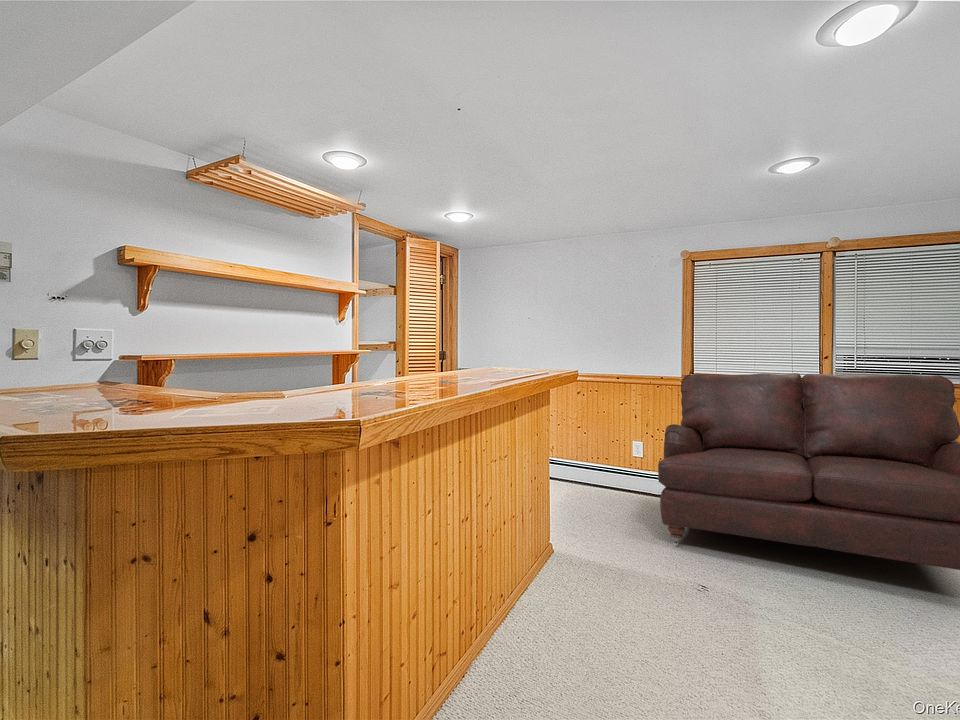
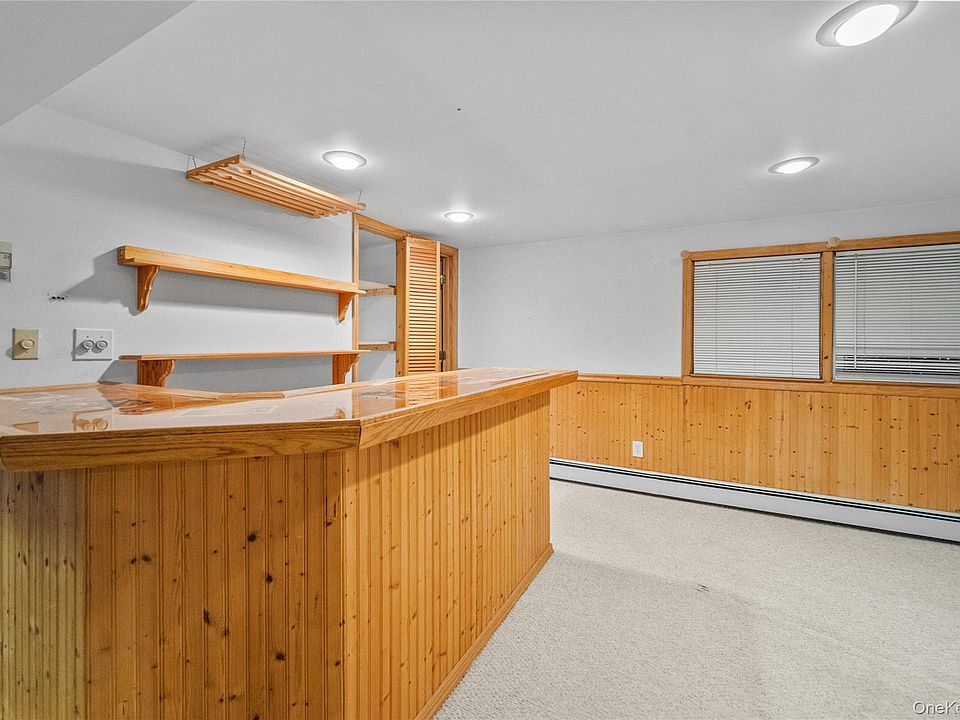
- sofa (805, 458)
